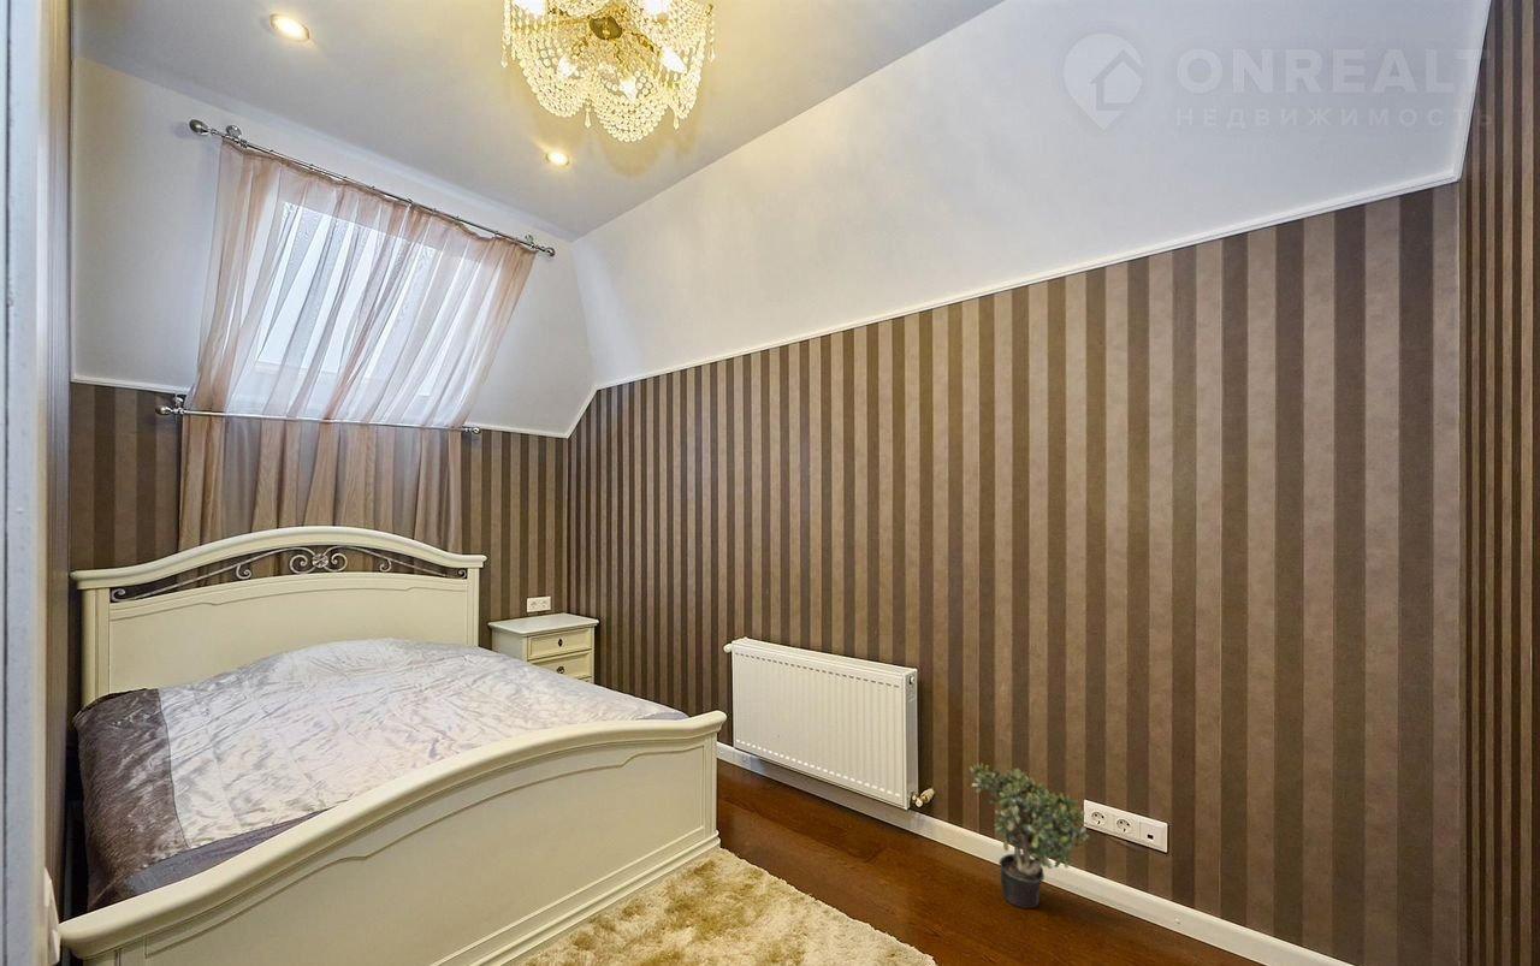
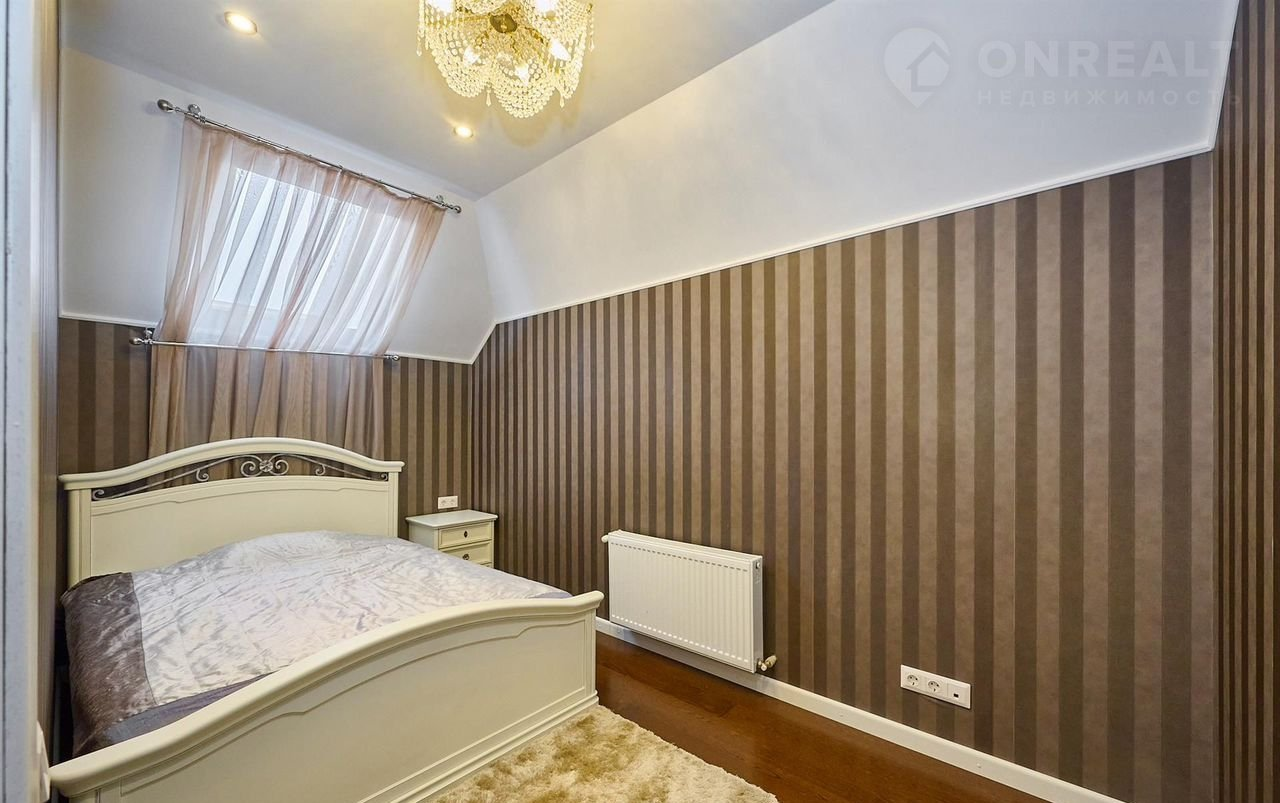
- potted plant (1021, 837)
